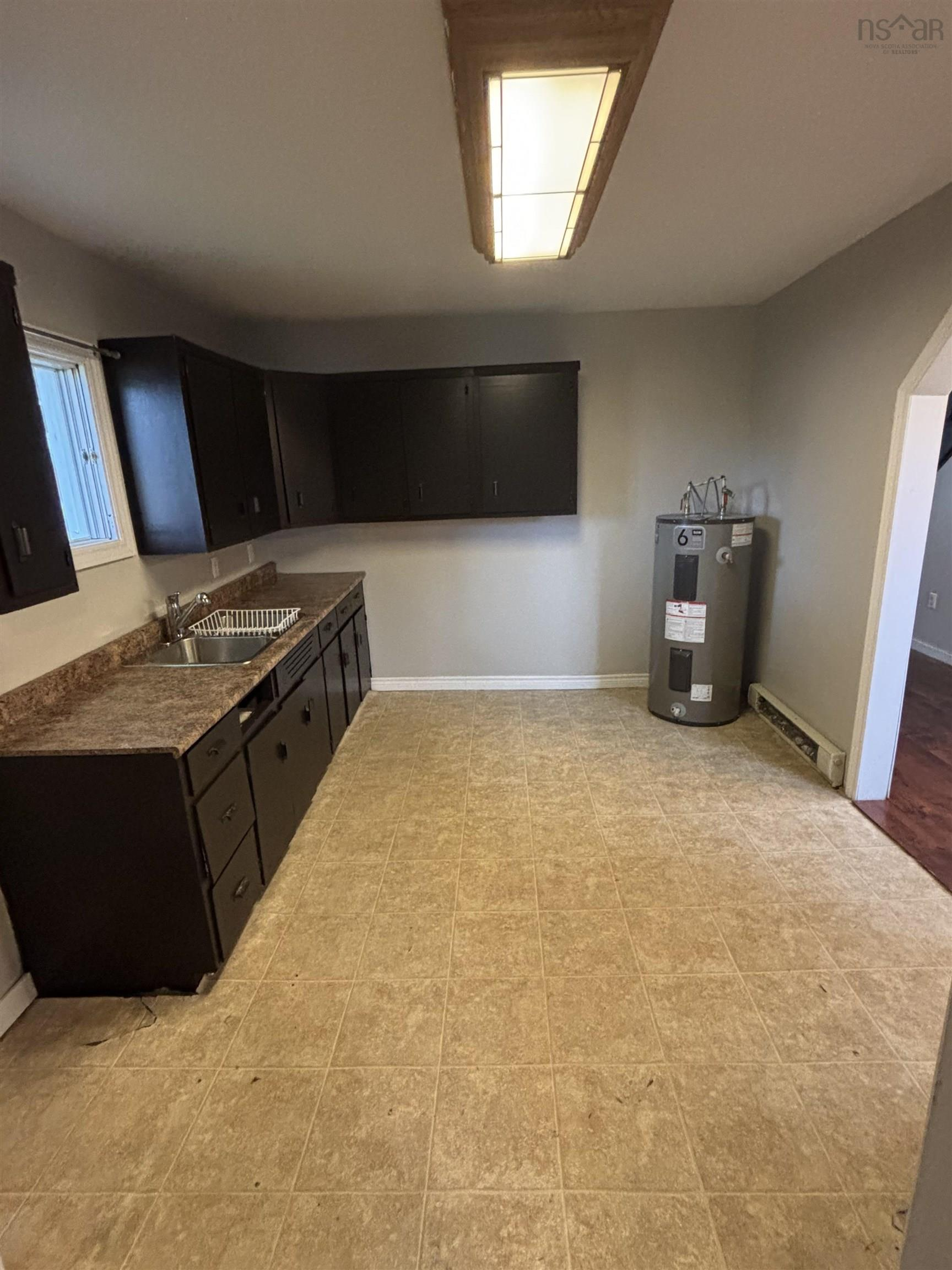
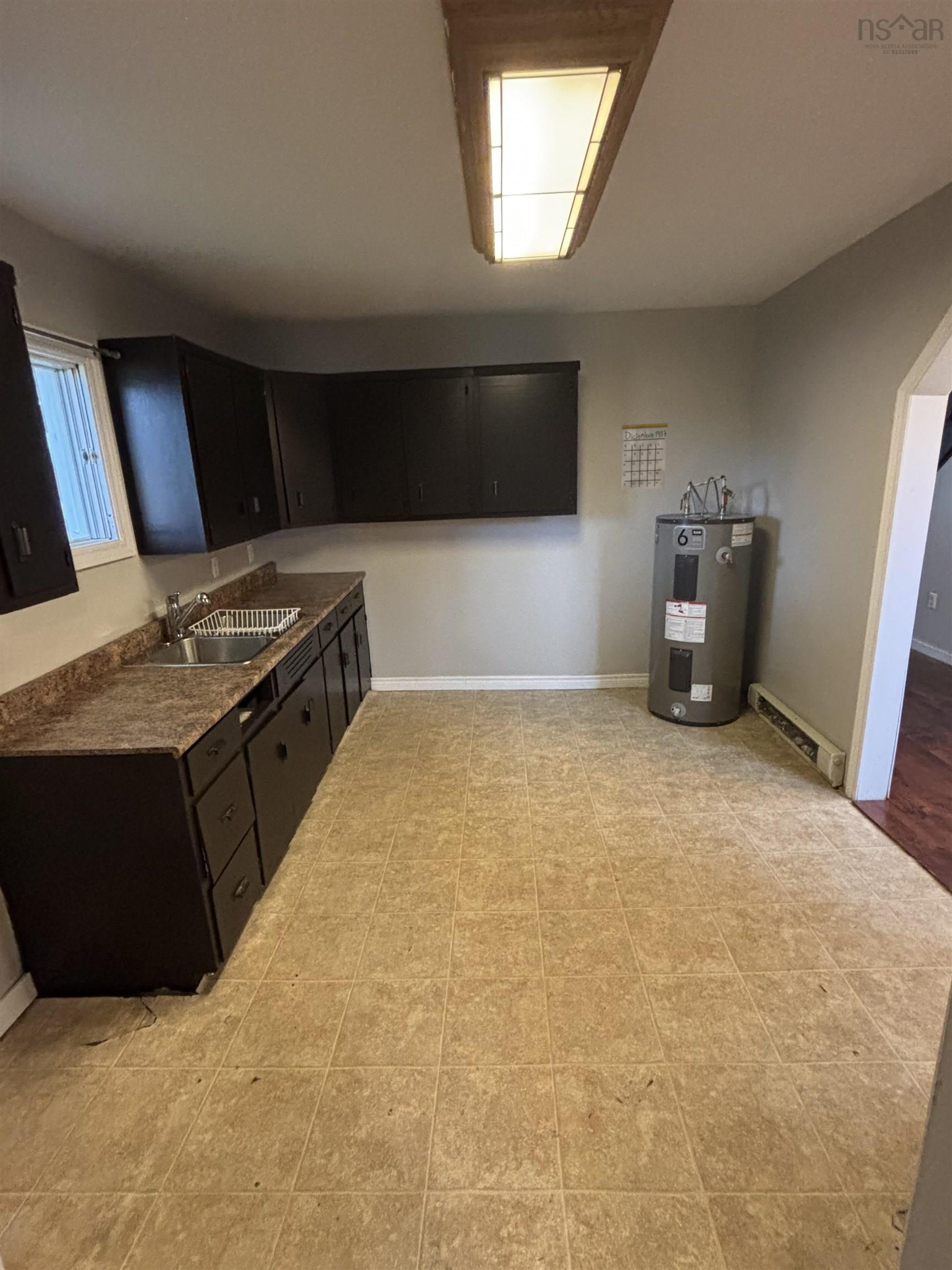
+ calendar (644, 449)
